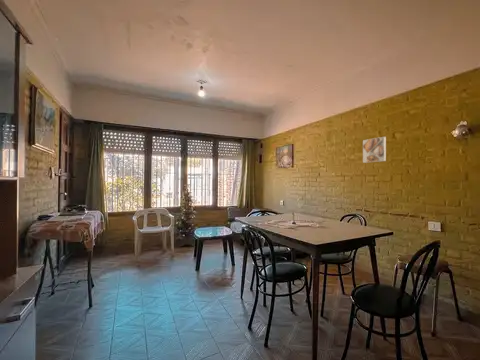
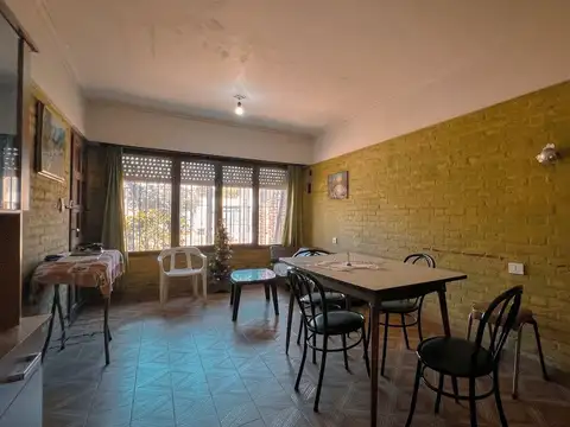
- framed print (373, 150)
